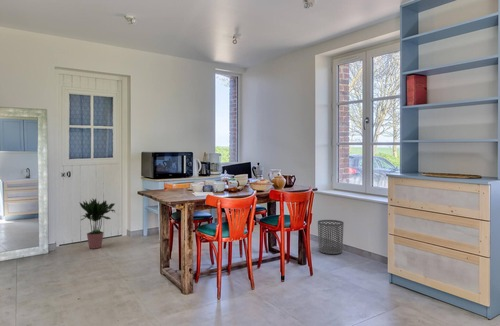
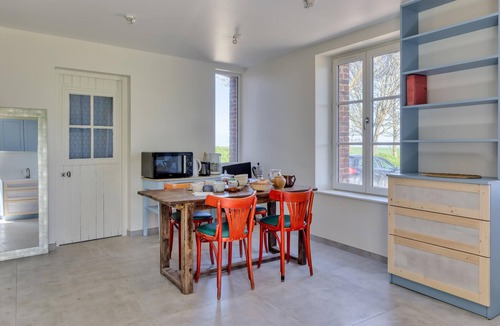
- potted plant (96, 222)
- waste bin (330, 236)
